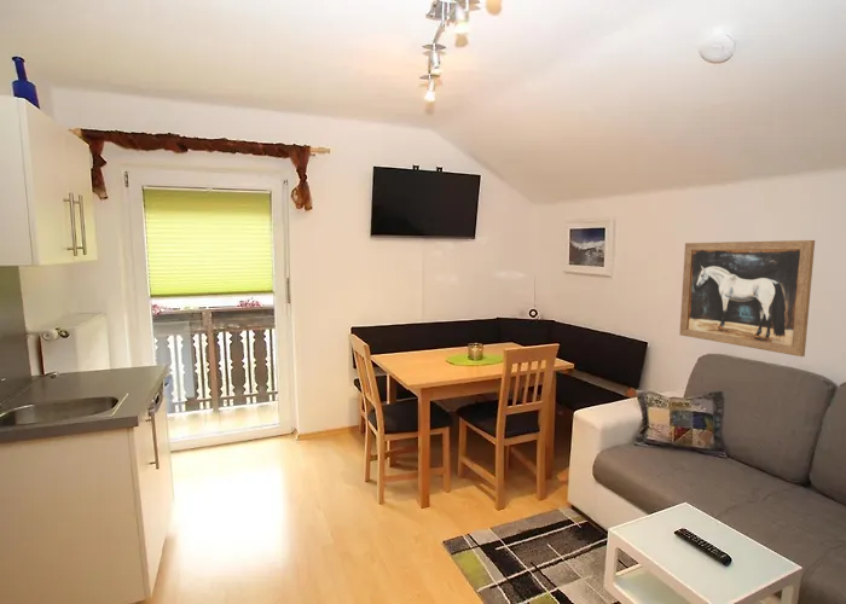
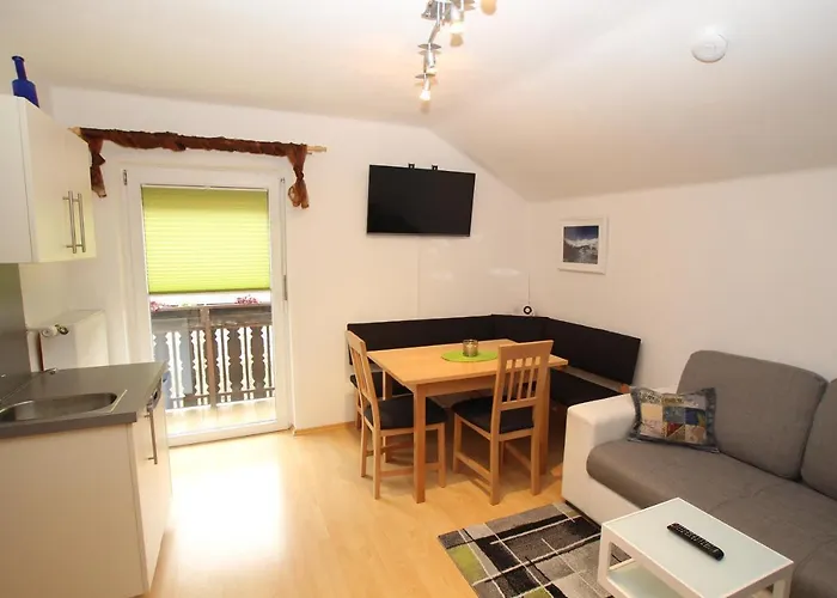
- wall art (738, 294)
